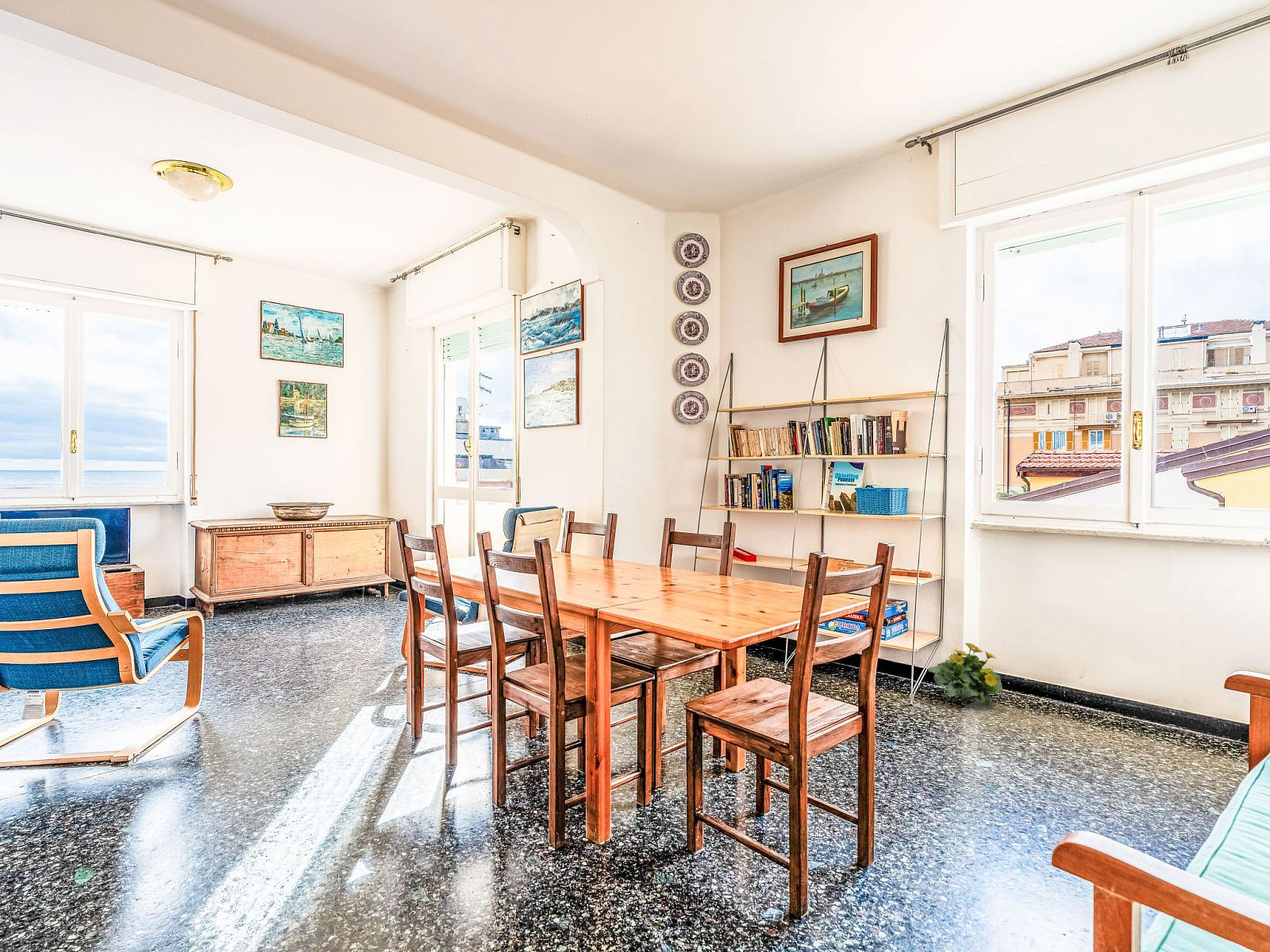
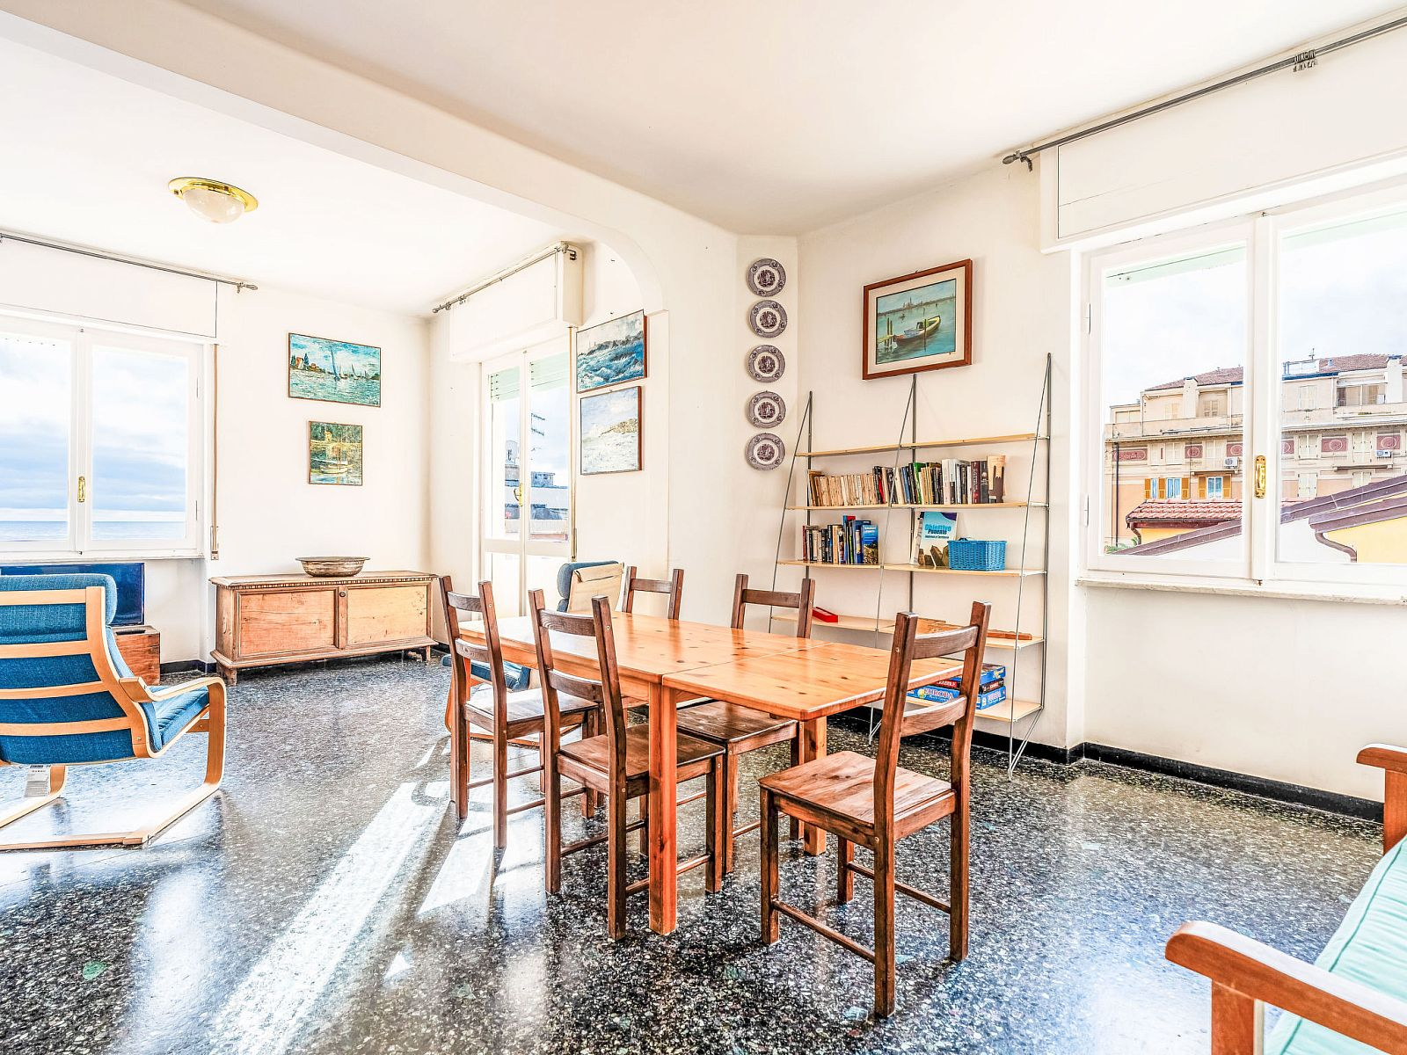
- flowering plant (965, 673)
